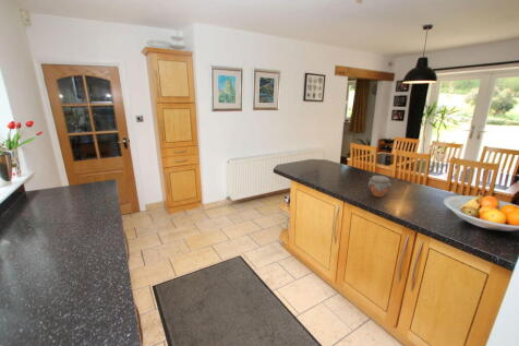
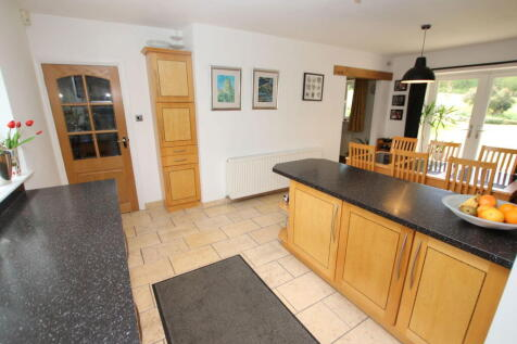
- jar (378, 186)
